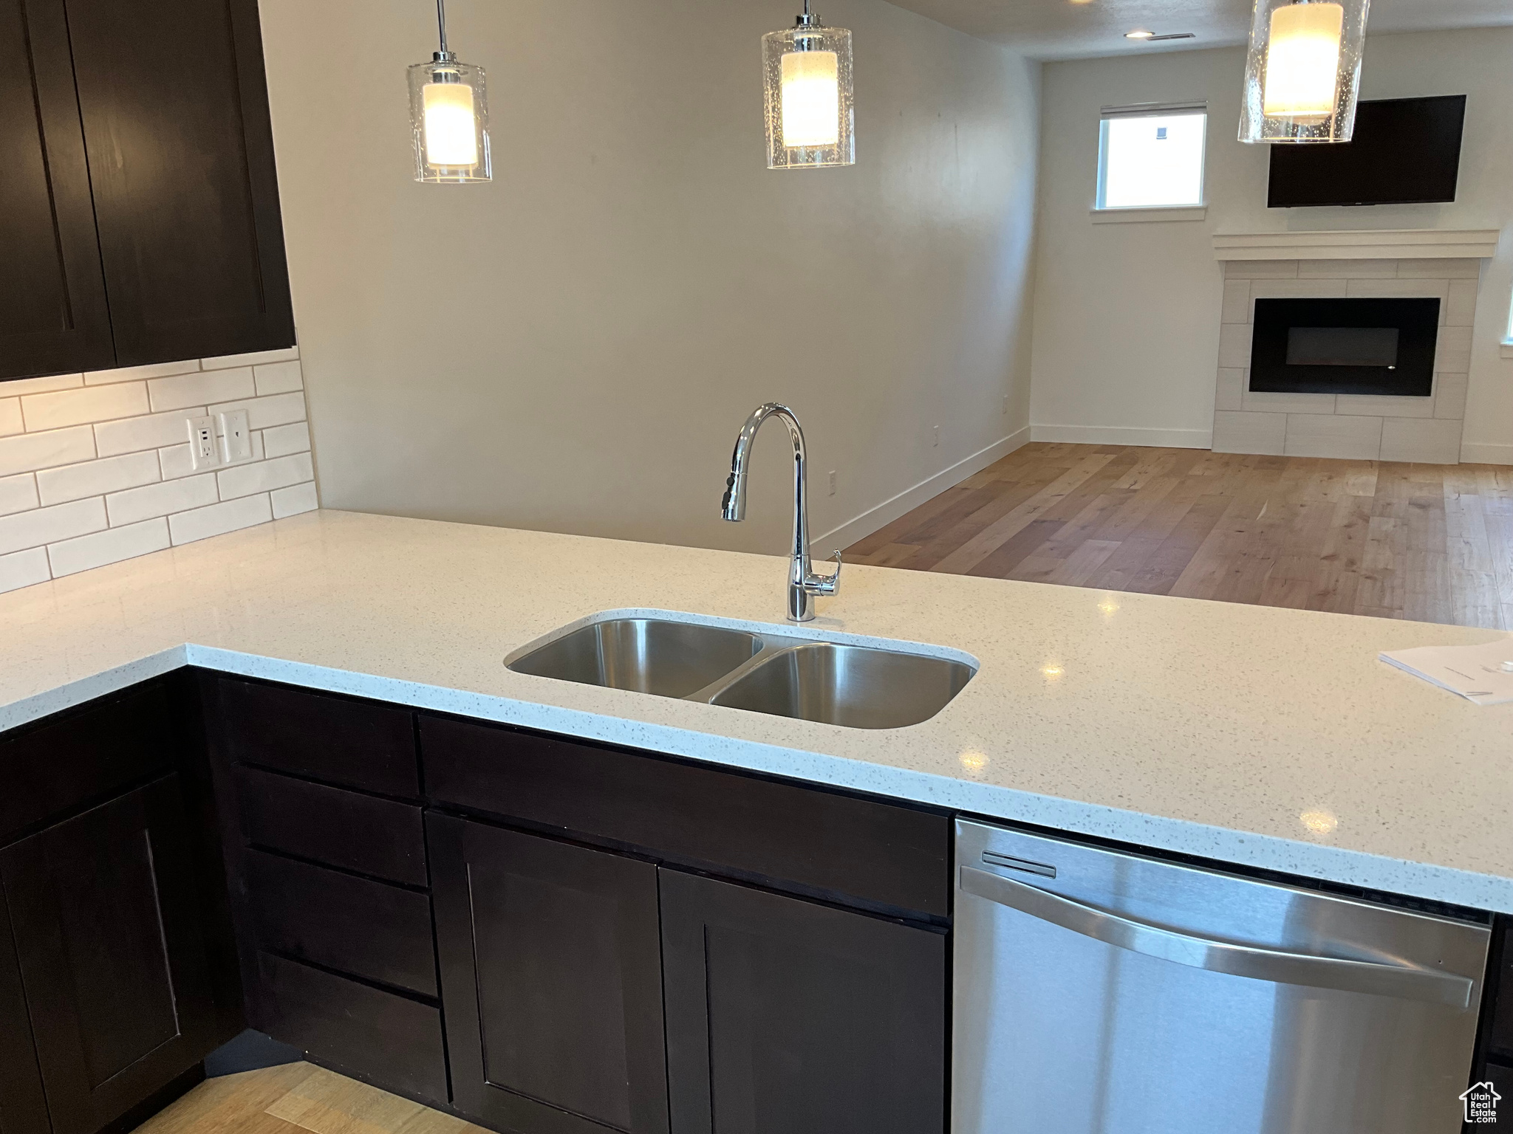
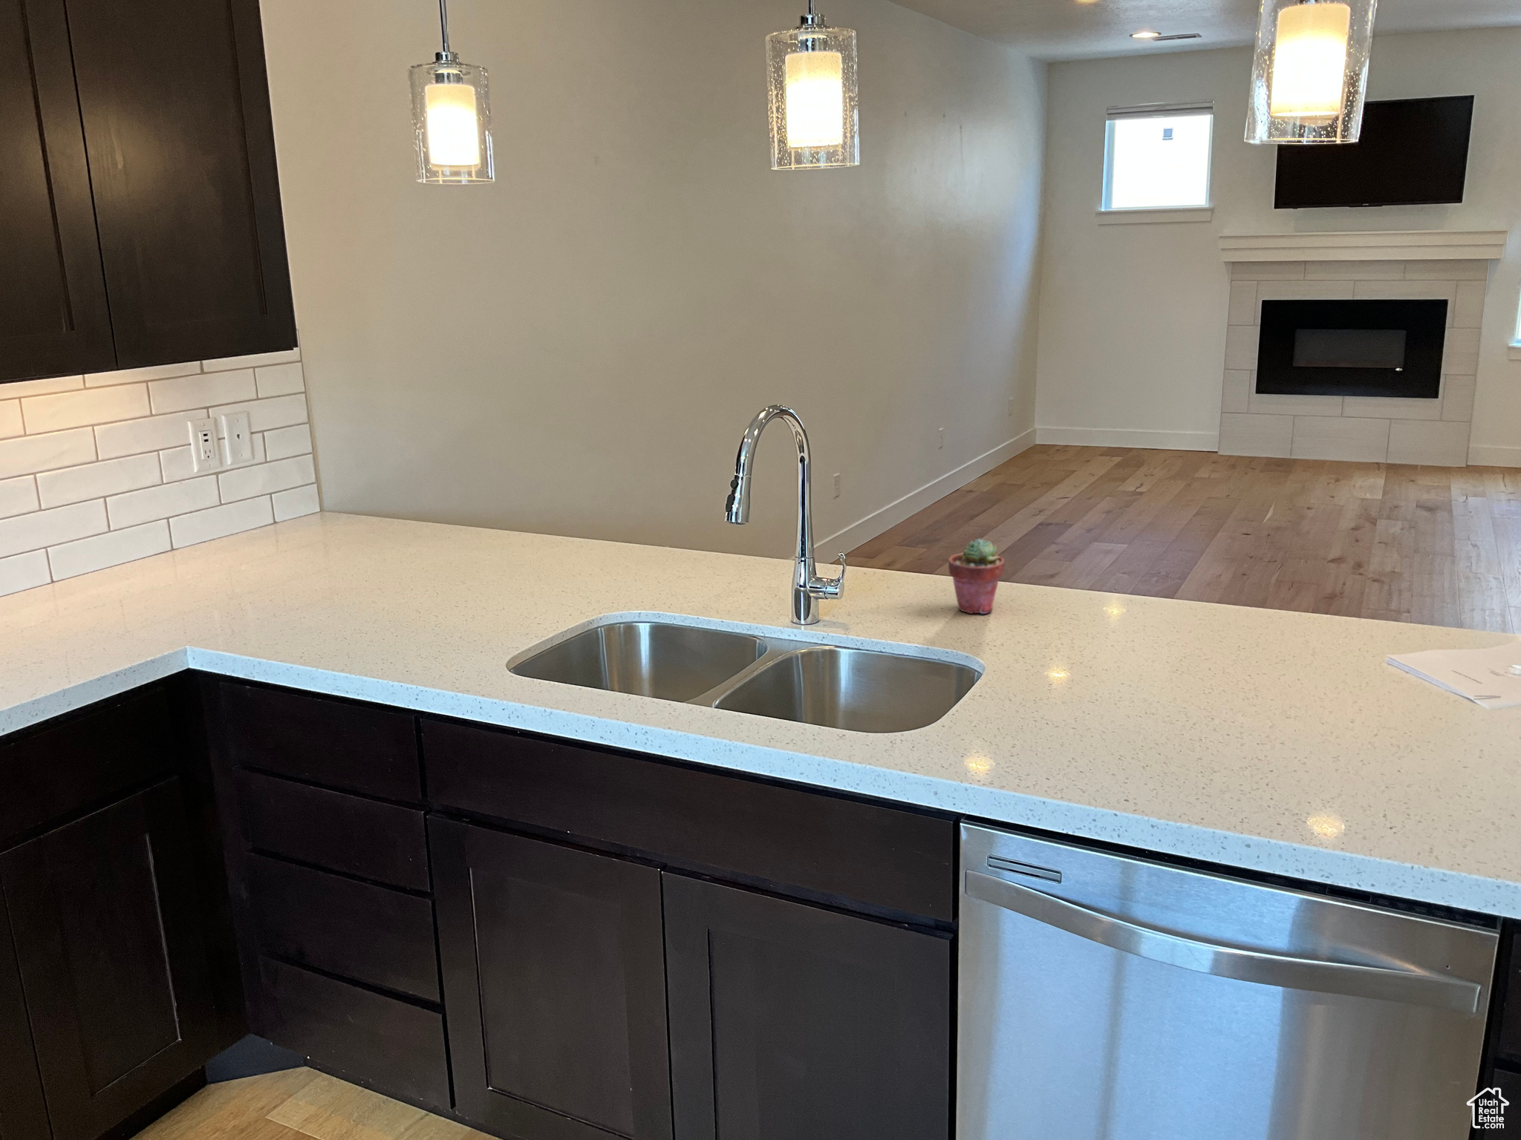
+ potted succulent (976, 574)
